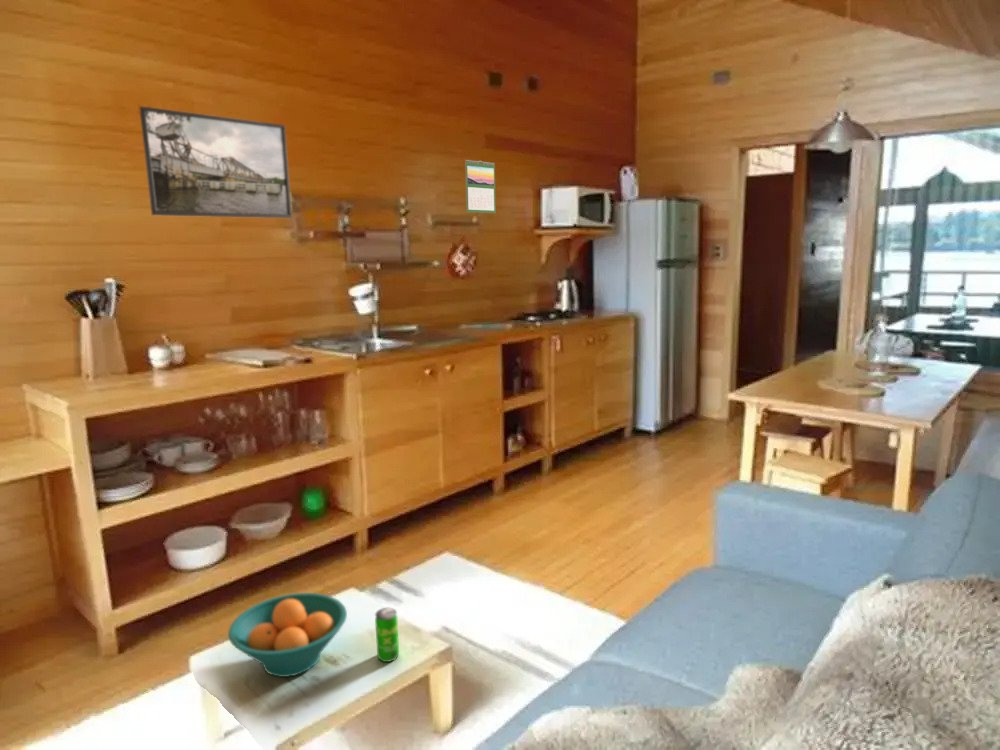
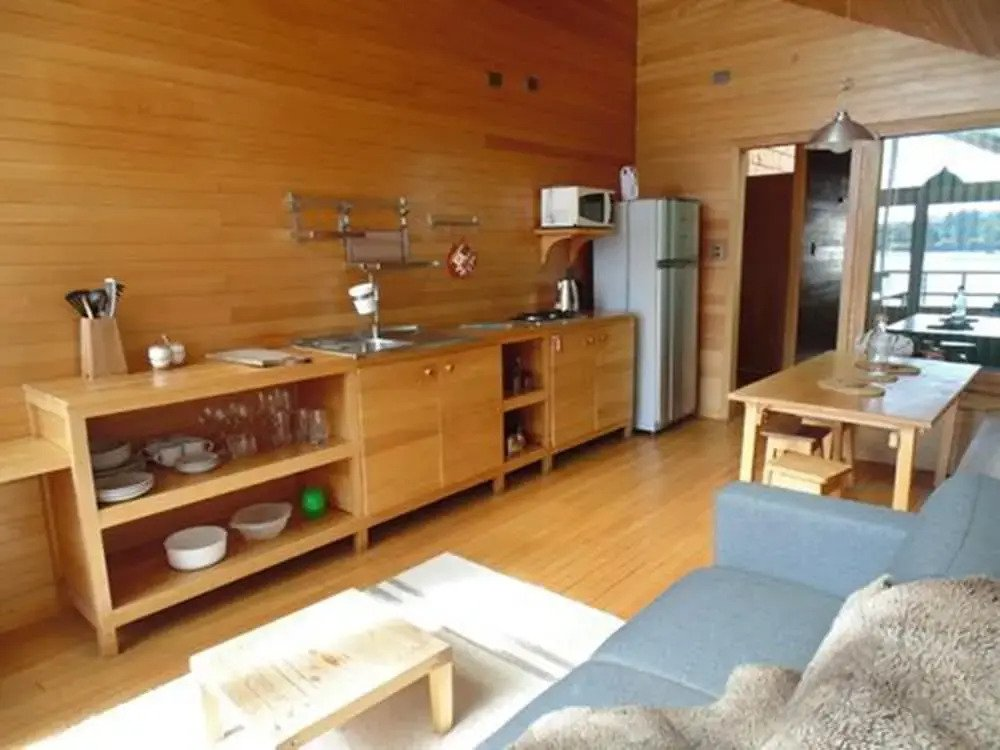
- beverage can (387, 634)
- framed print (222, 167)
- calendar (480, 186)
- fruit bowl (289, 631)
